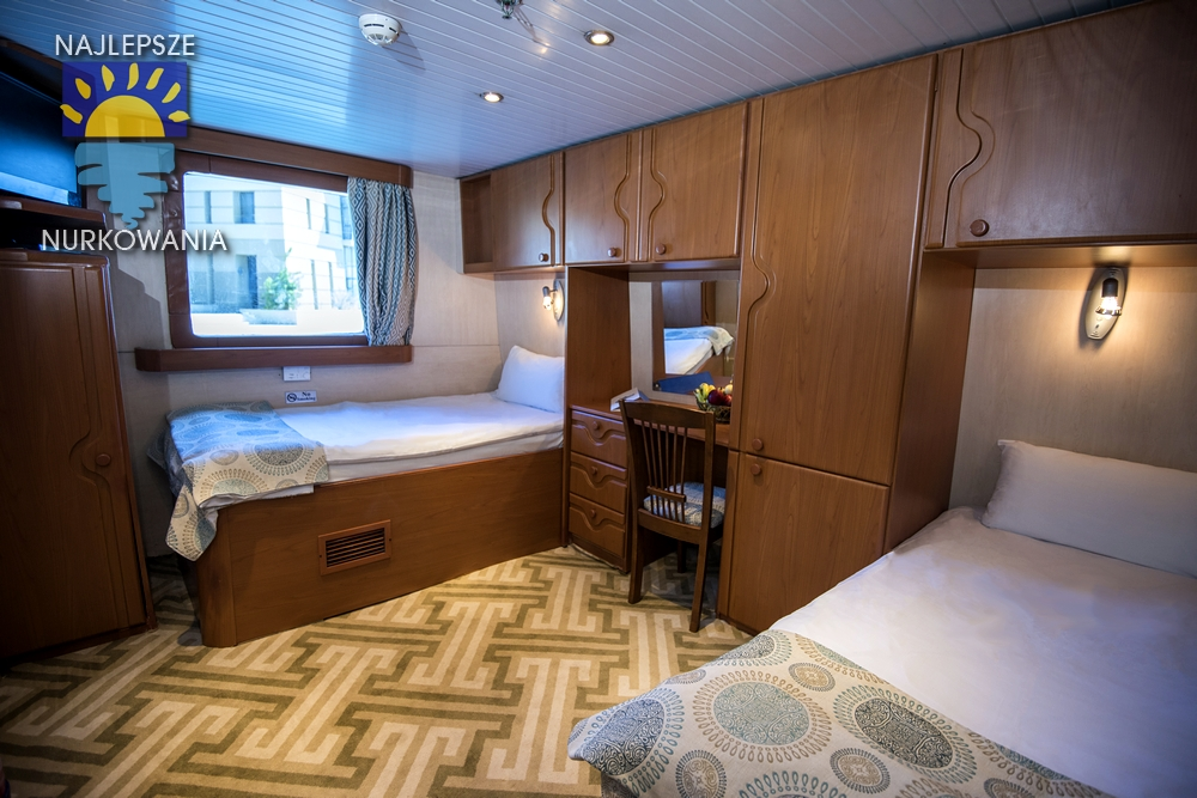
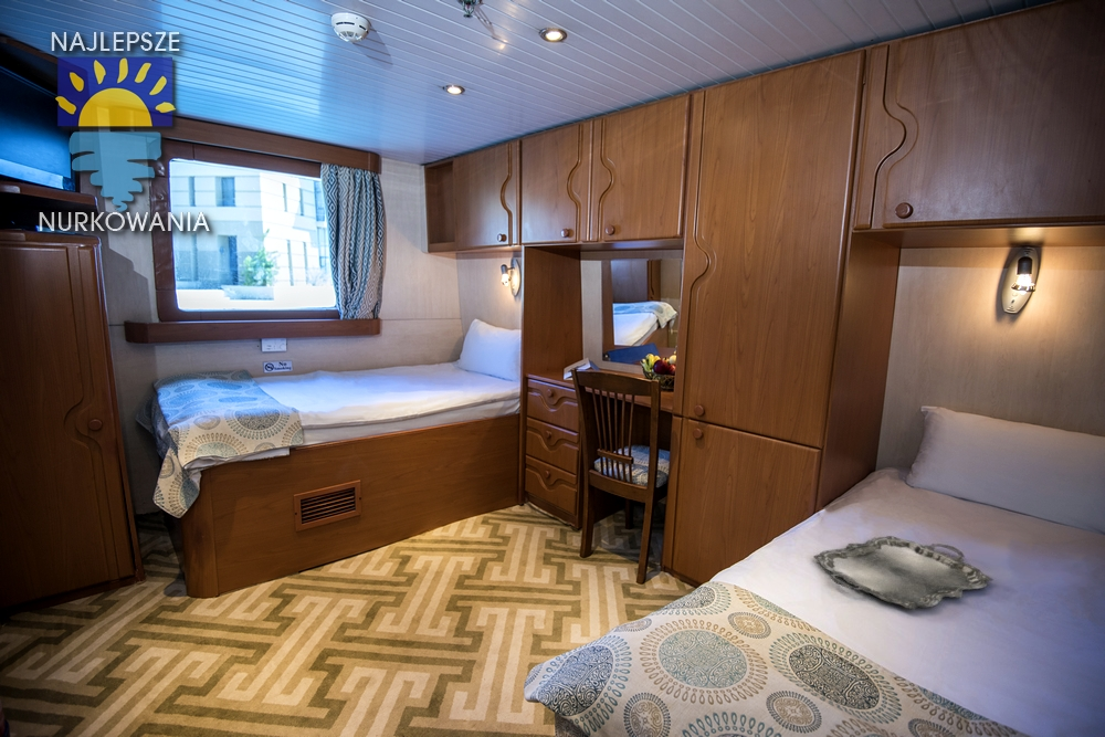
+ serving tray (899, 568)
